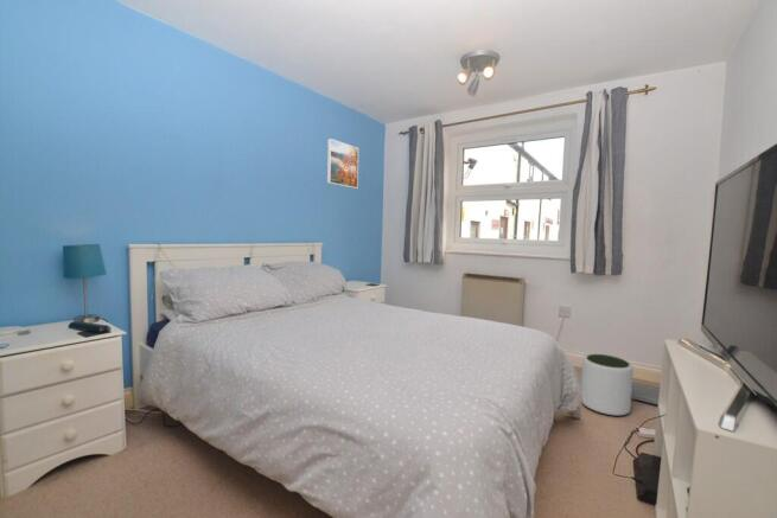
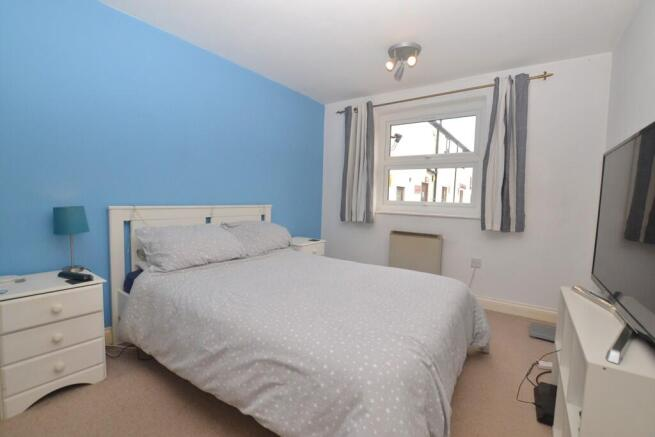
- plant pot (605, 383)
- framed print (343, 165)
